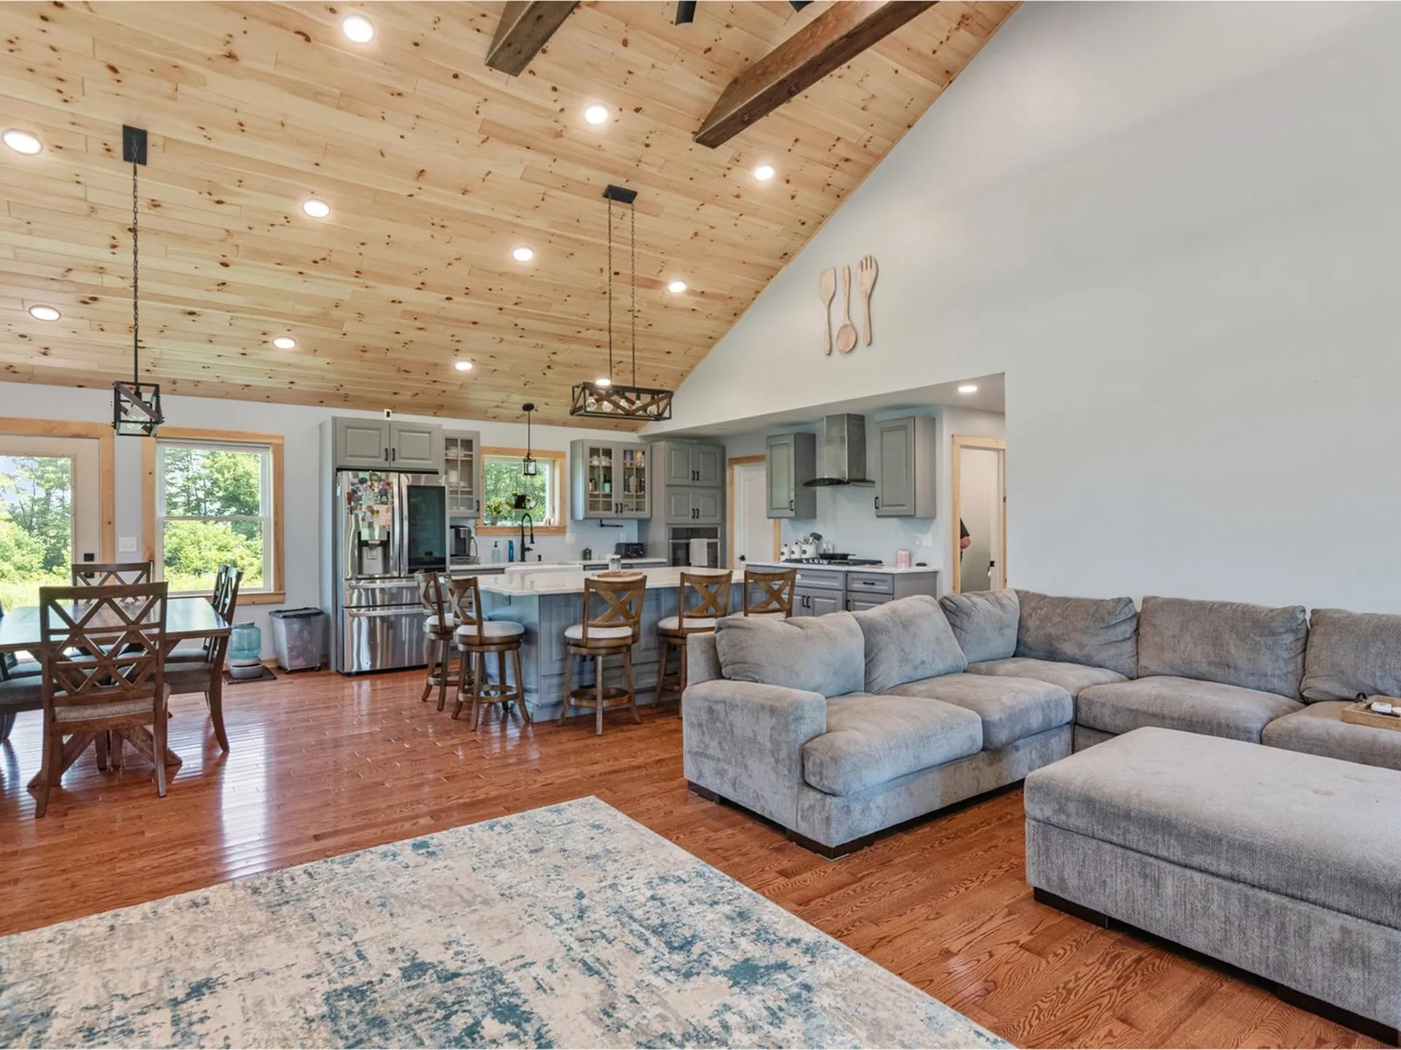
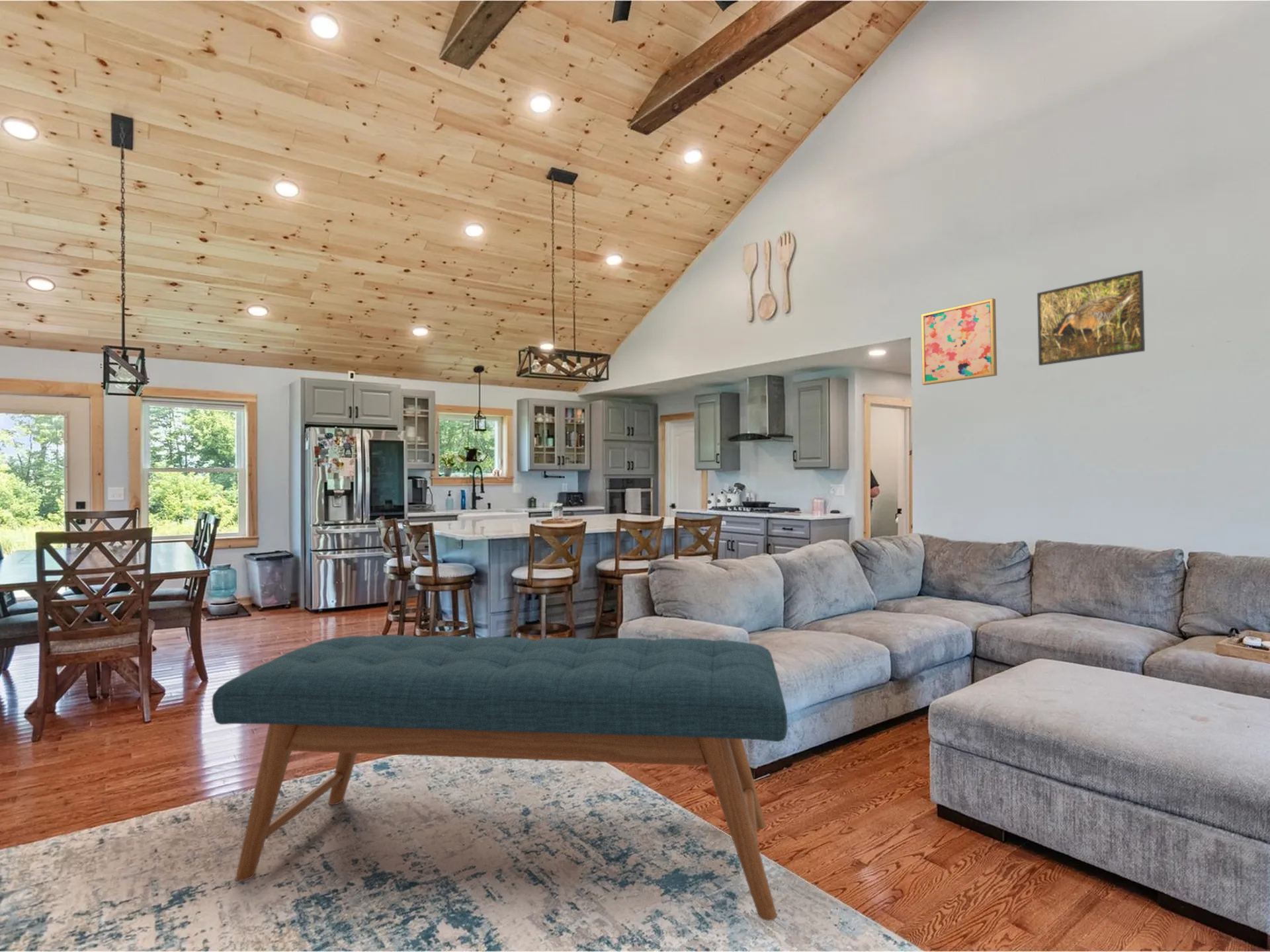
+ bench (516, 750)
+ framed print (1088, 320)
+ wall art (957, 343)
